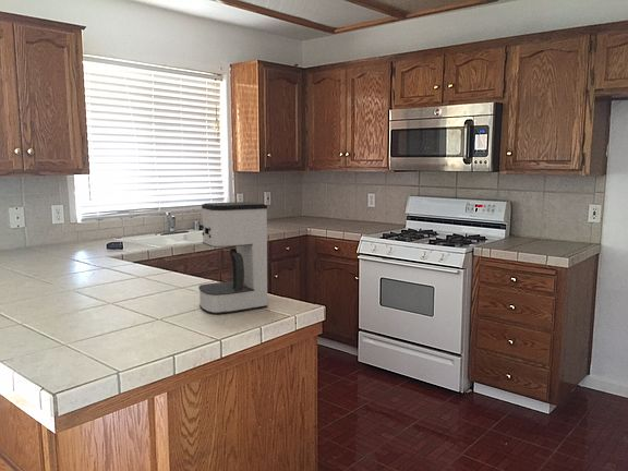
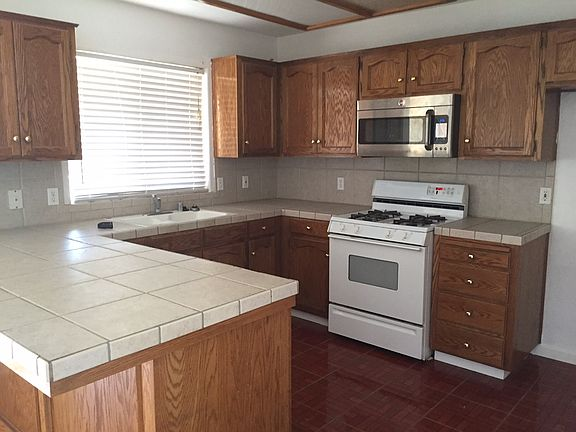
- coffee maker (231, 255)
